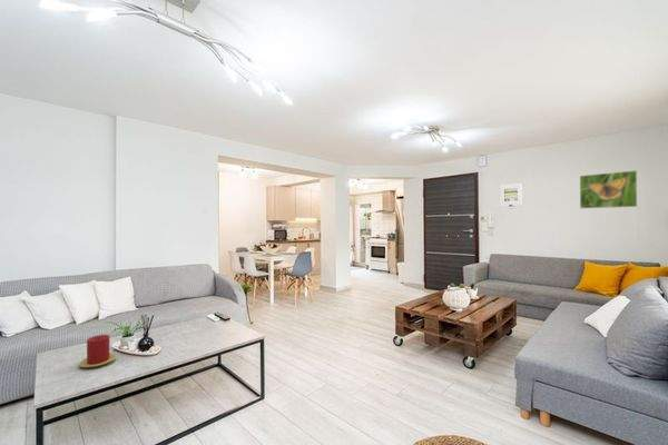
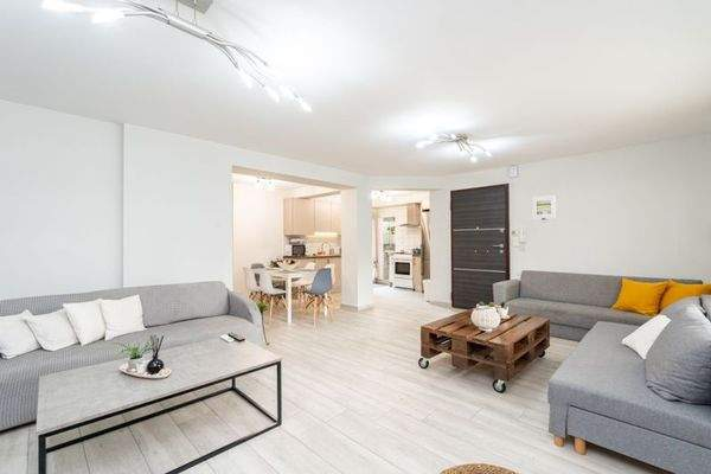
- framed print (607, 190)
- candle (98, 349)
